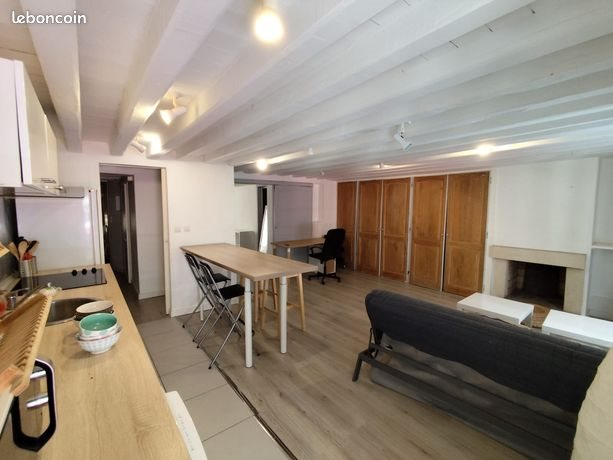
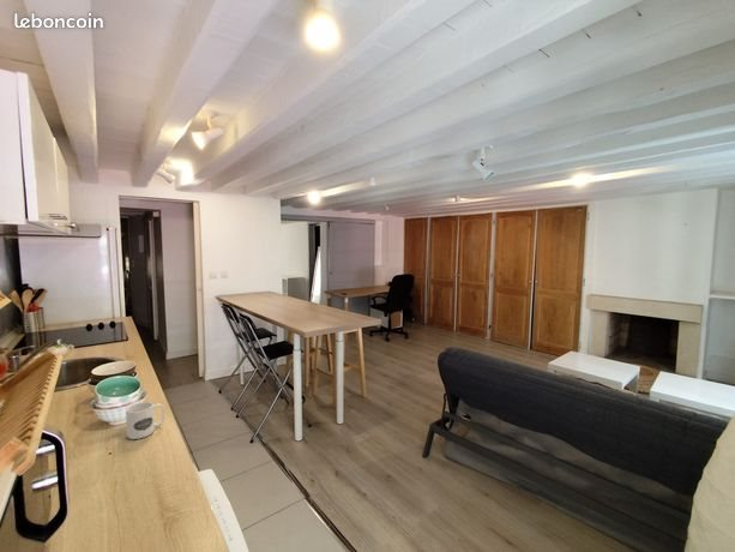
+ mug (145, 418)
